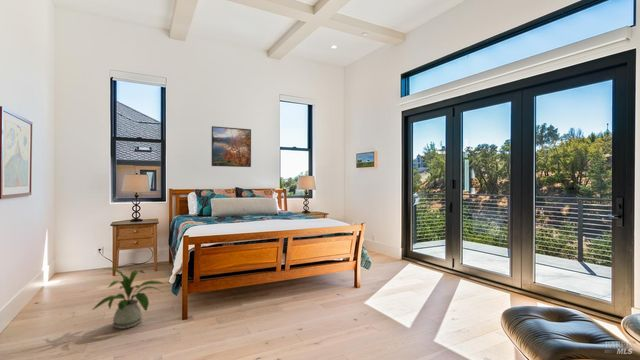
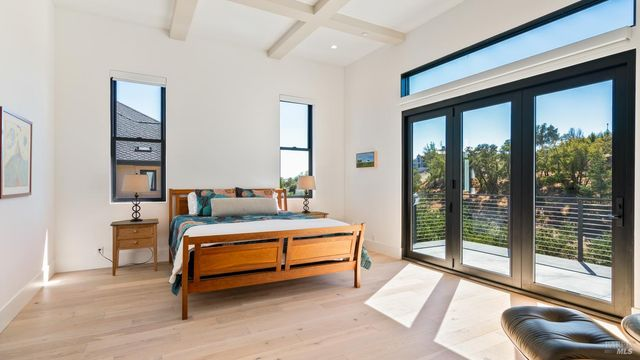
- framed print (231, 147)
- house plant (131, 296)
